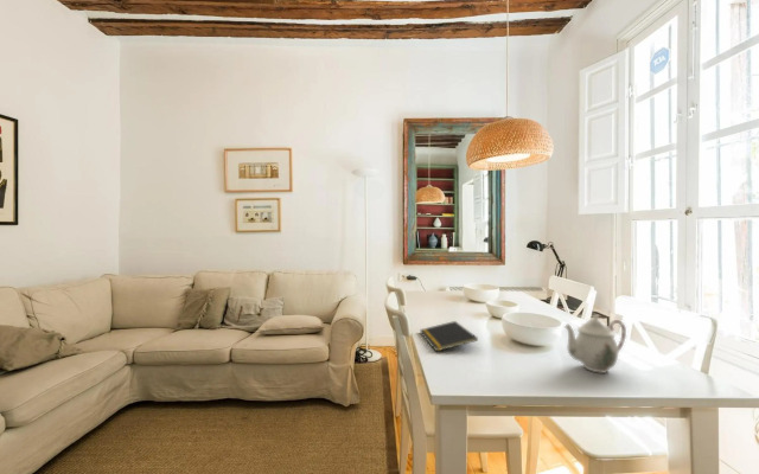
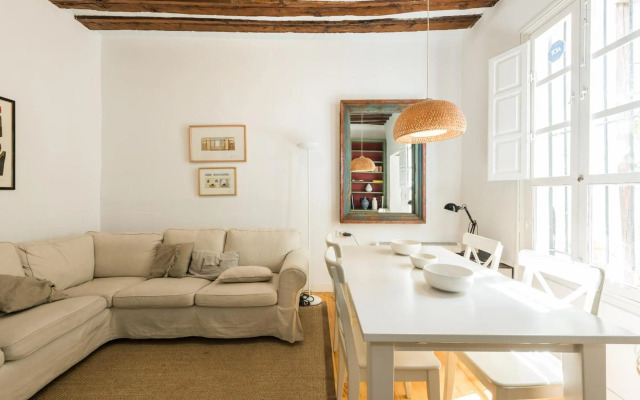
- teapot (594, 341)
- notepad (446, 334)
